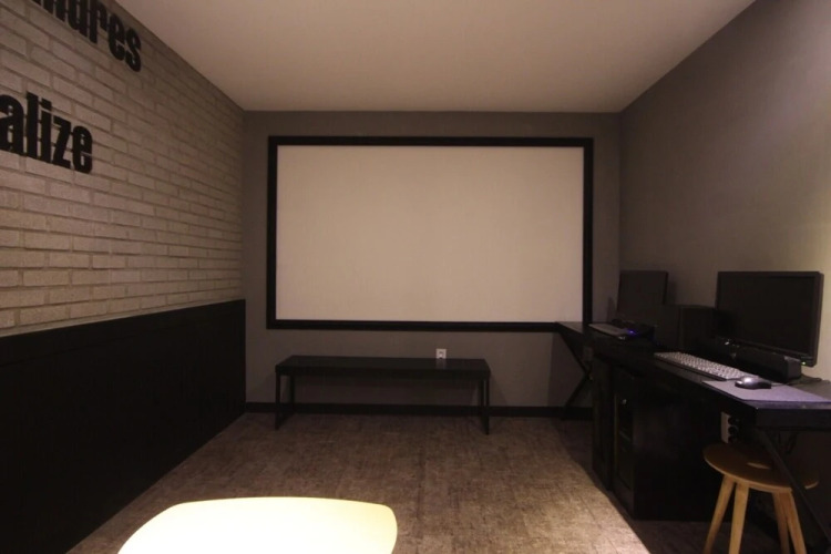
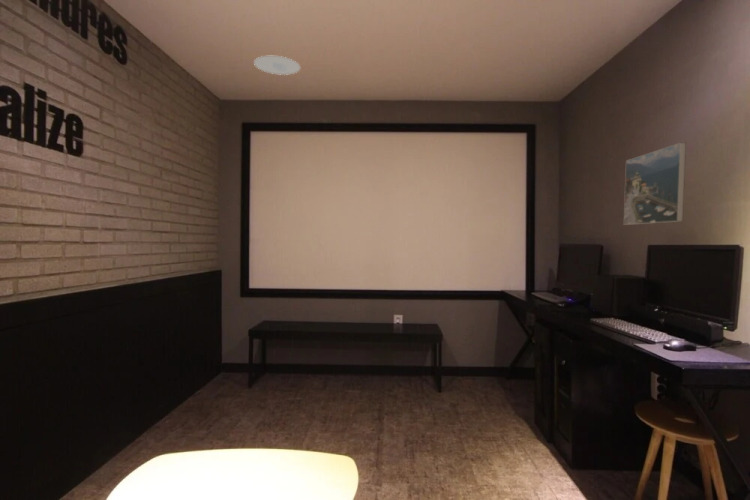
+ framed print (651, 188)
+ recessed light (277, 63)
